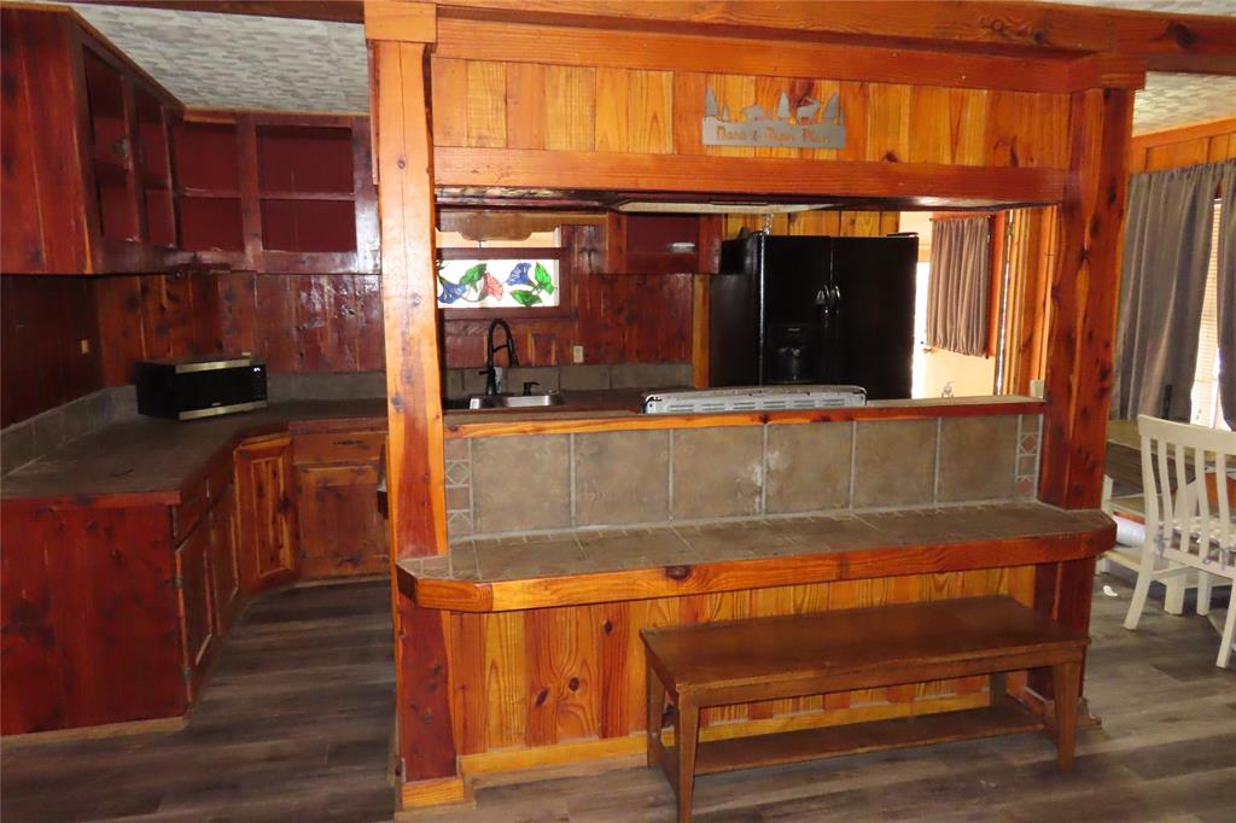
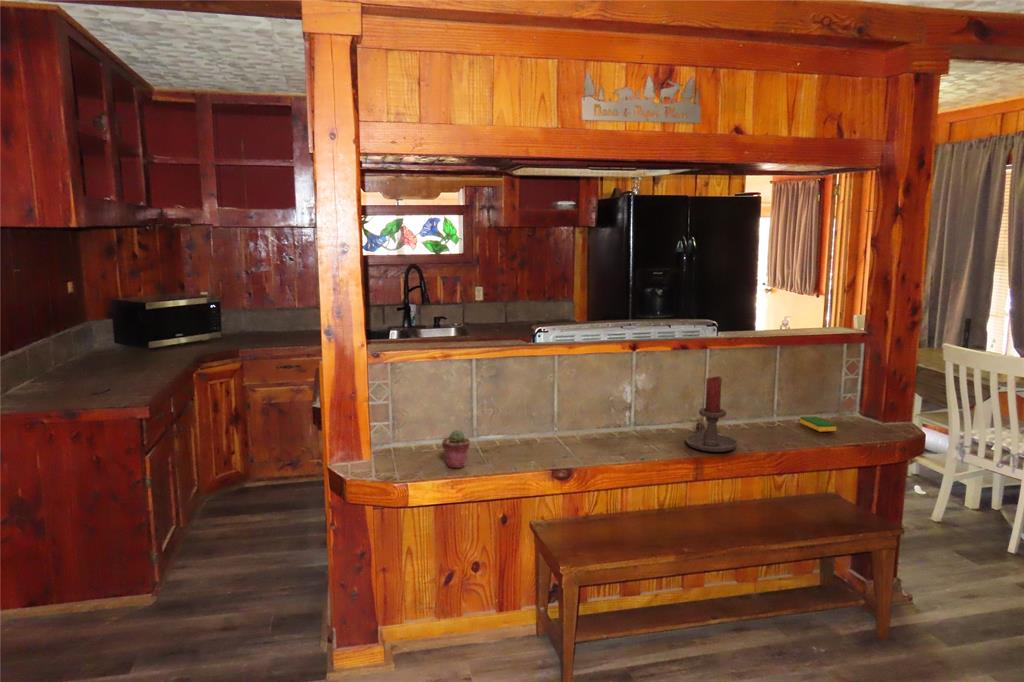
+ dish sponge (817, 423)
+ candle holder (709, 409)
+ potted succulent (456, 447)
